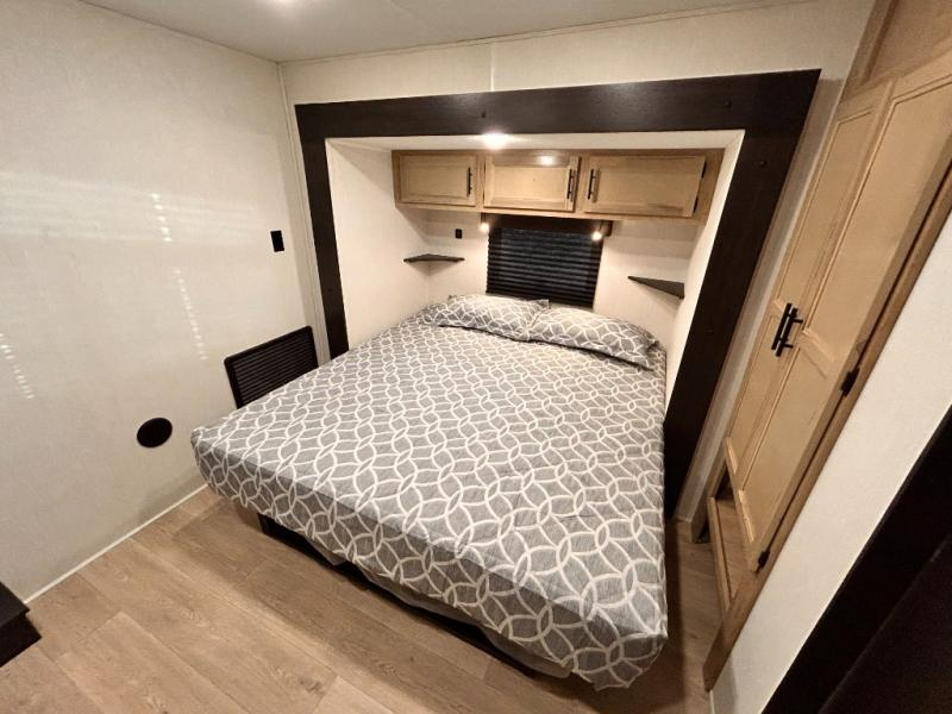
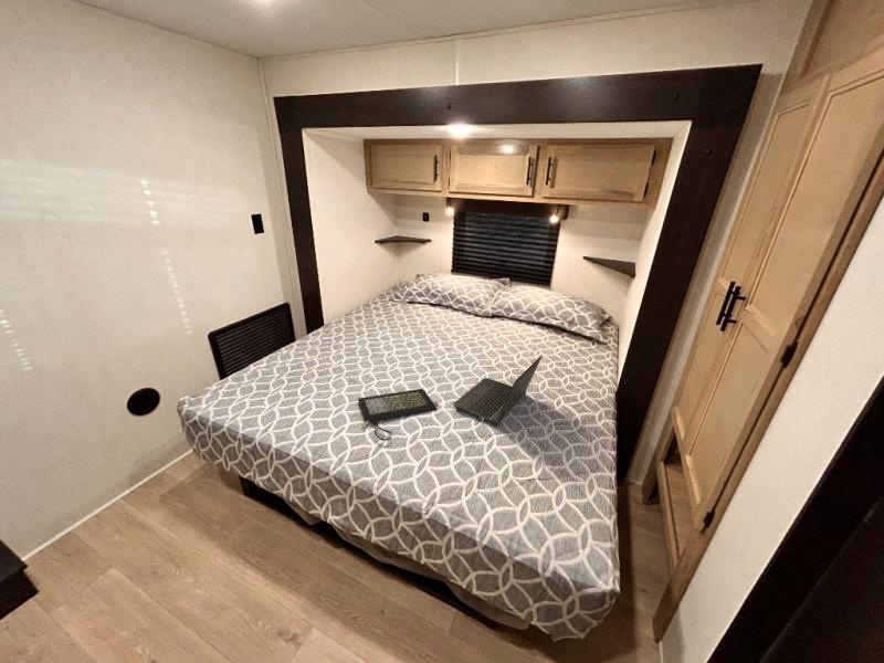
+ clutch bag (393, 404)
+ laptop computer (497, 381)
